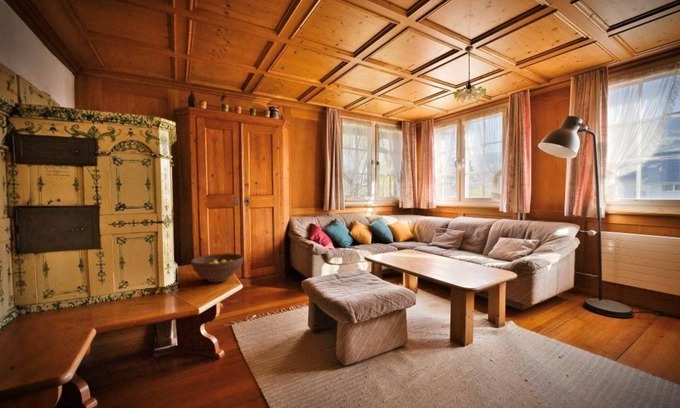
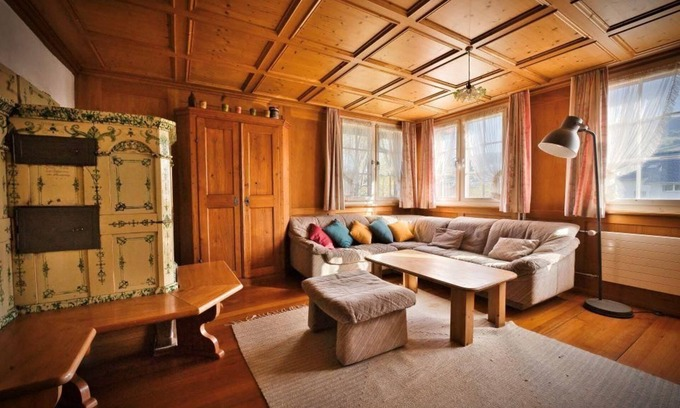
- fruit bowl (218, 269)
